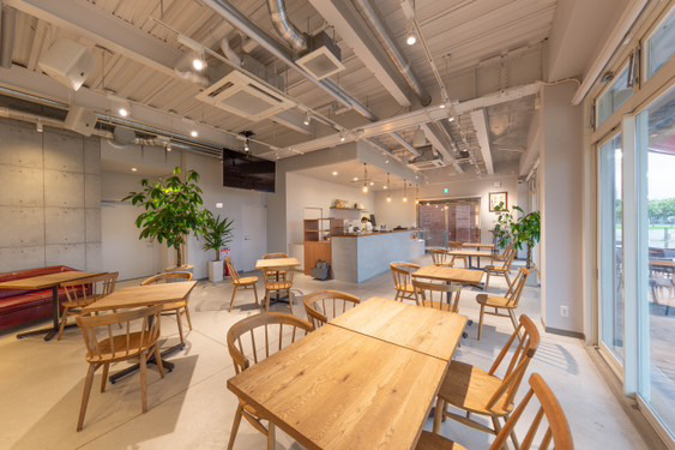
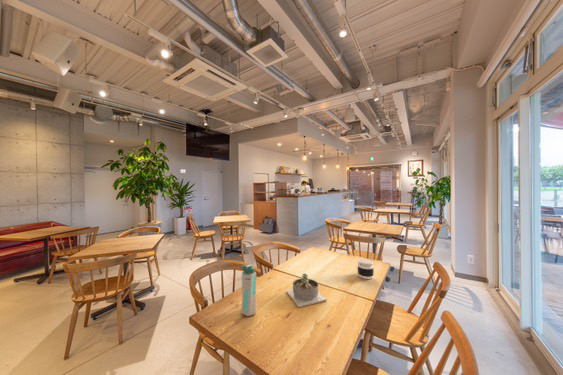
+ succulent planter (305, 285)
+ water bottle (248, 289)
+ jar (365, 268)
